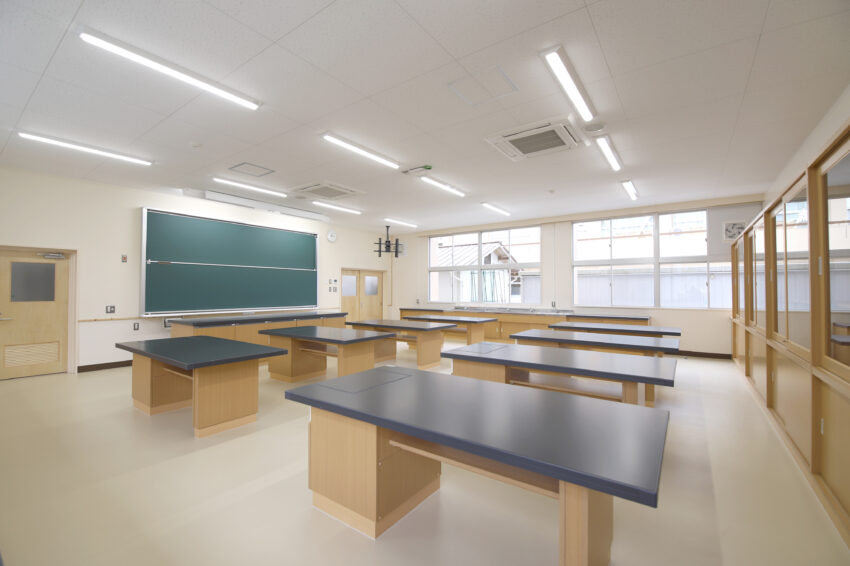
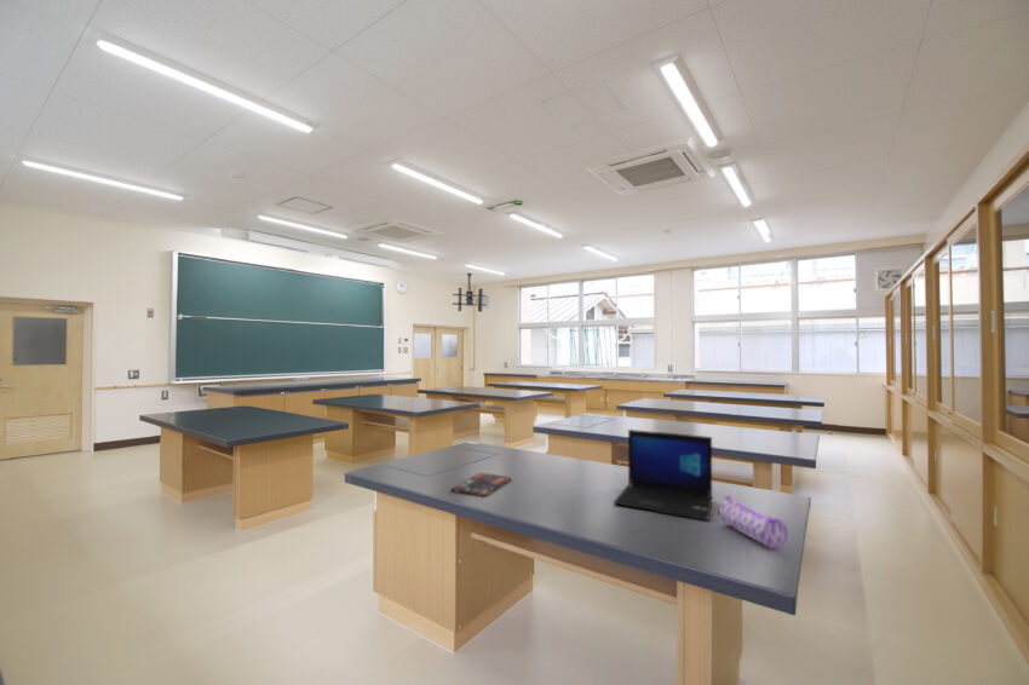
+ book (482, 483)
+ laptop (663, 470)
+ pencil case (751, 519)
